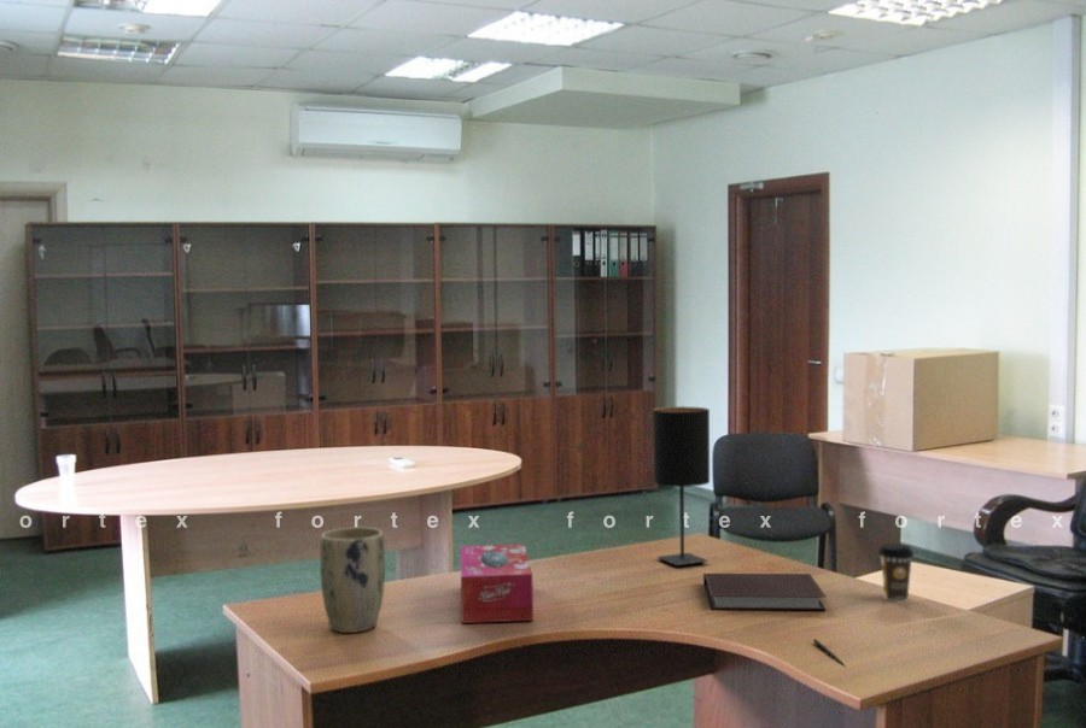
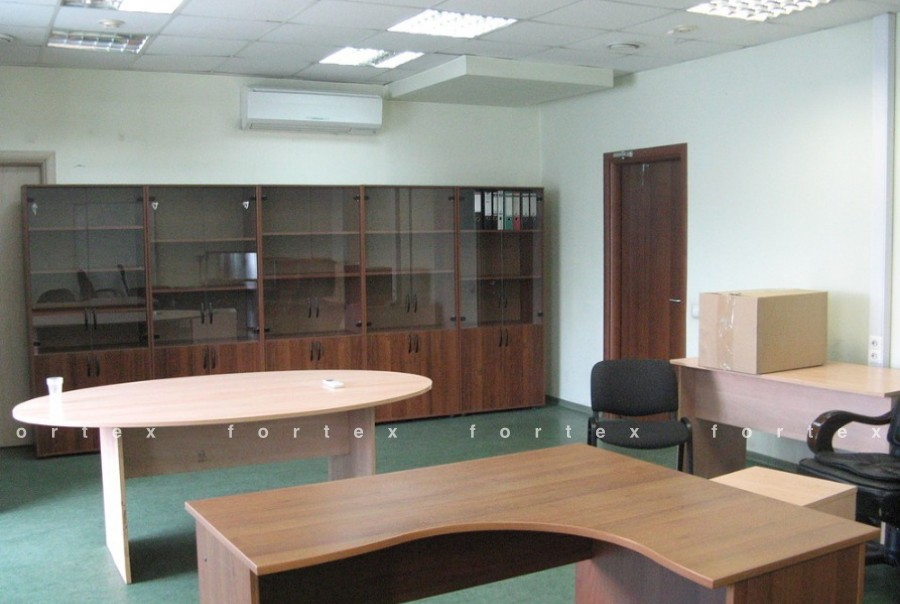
- coffee cup (895, 573)
- tissue box (495, 580)
- plant pot (352, 580)
- table lamp (681, 486)
- notebook (761, 589)
- pen (829, 652)
